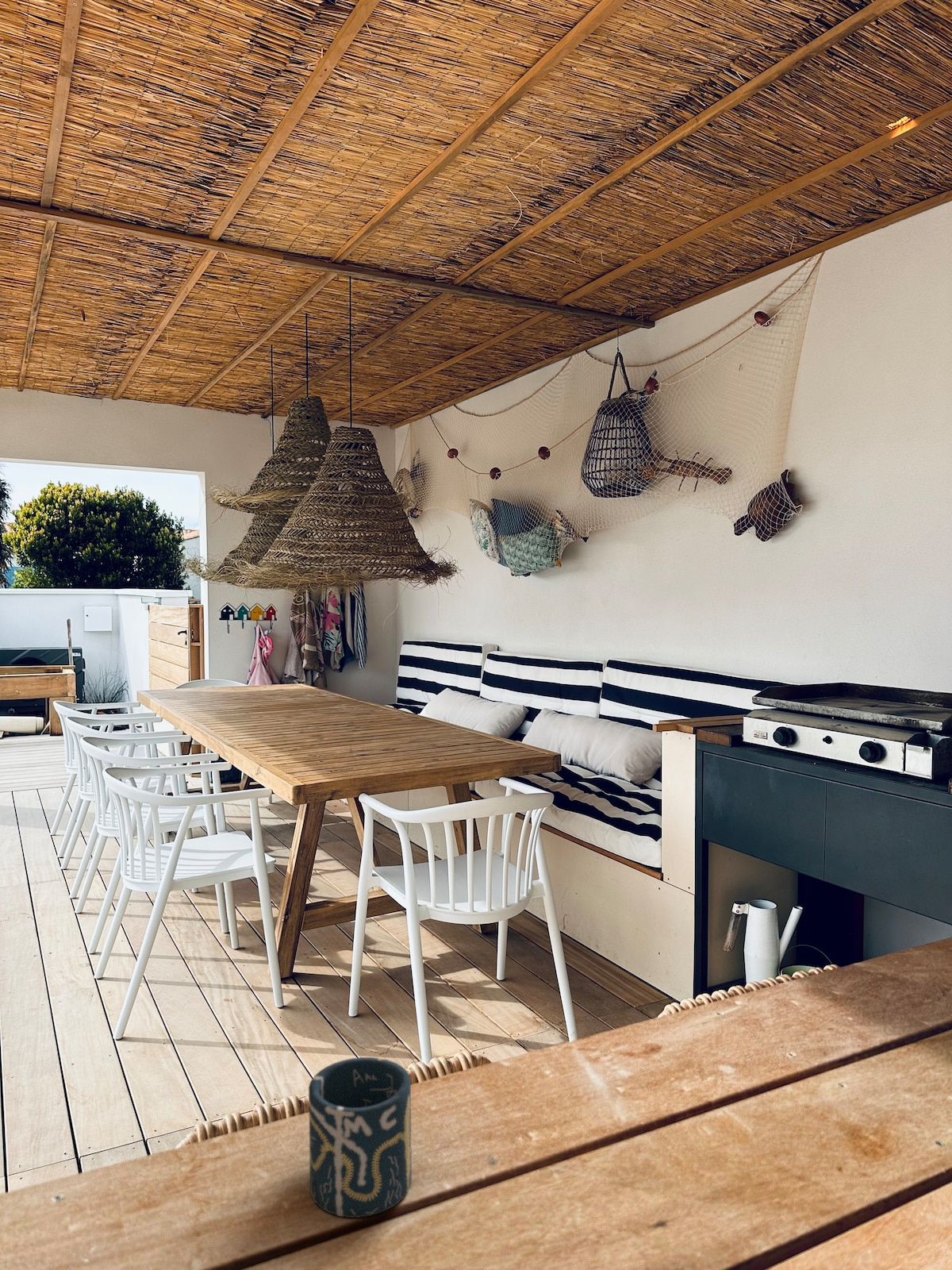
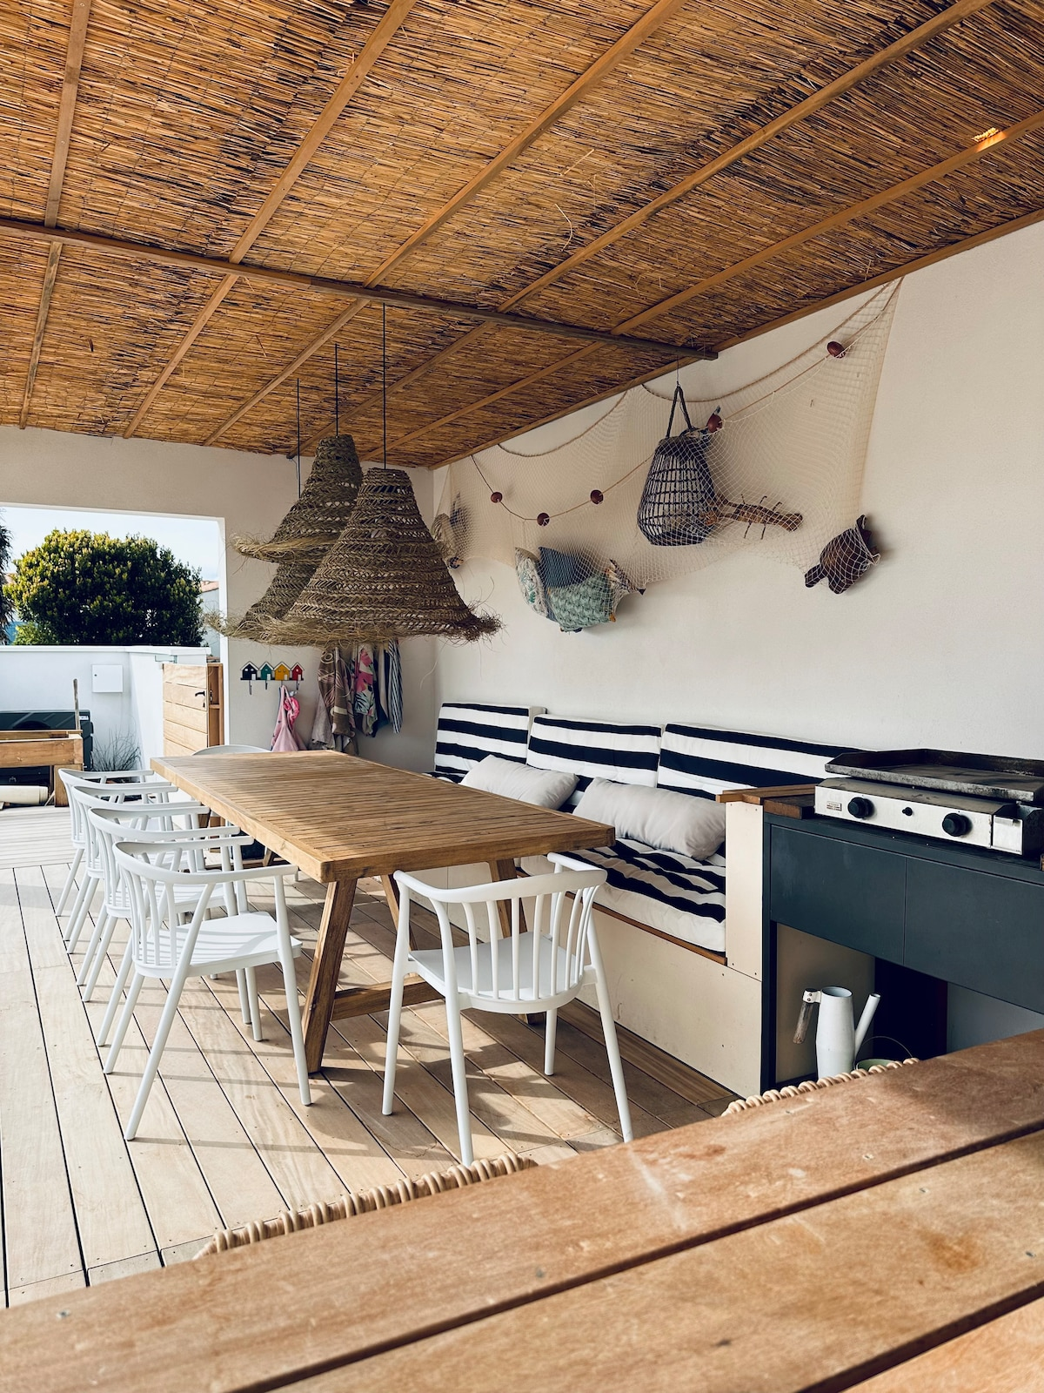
- cup (354, 1123)
